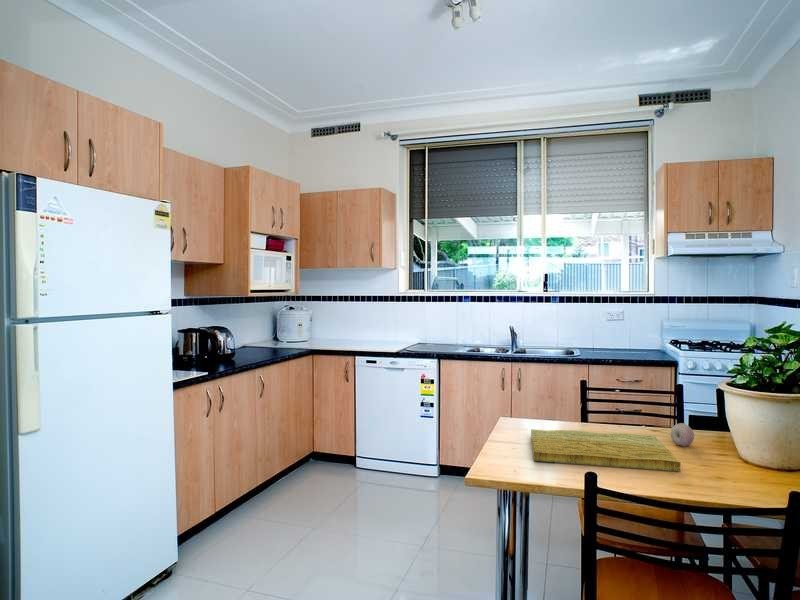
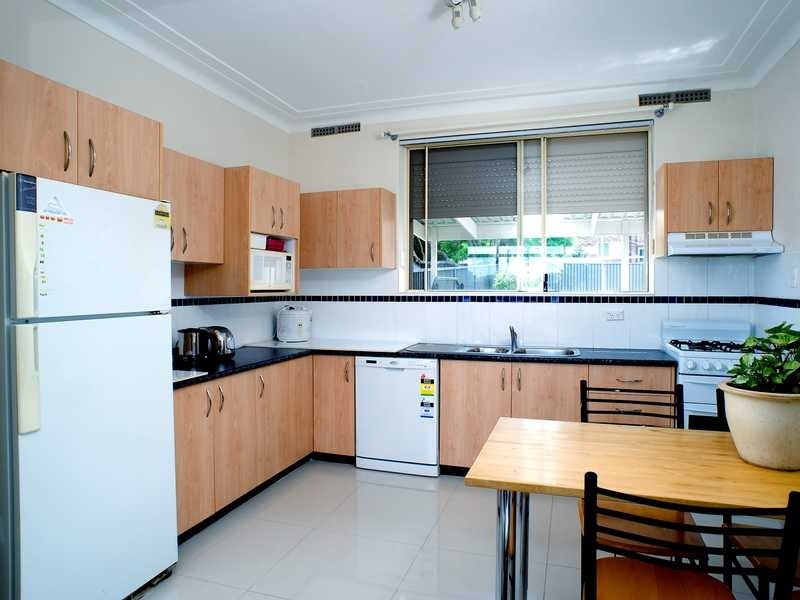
- fruit (682, 434)
- cutting board (597, 446)
